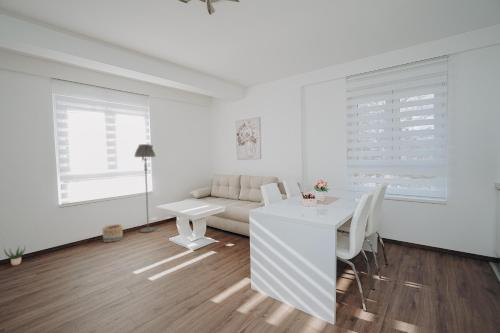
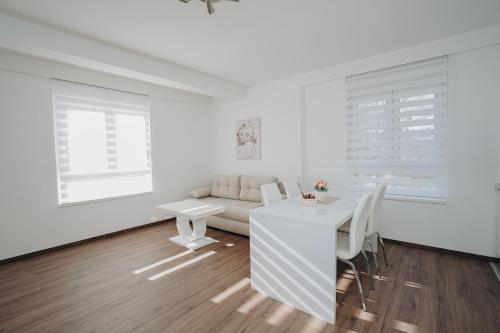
- basket (112, 232)
- floor lamp (146, 187)
- potted plant (15, 255)
